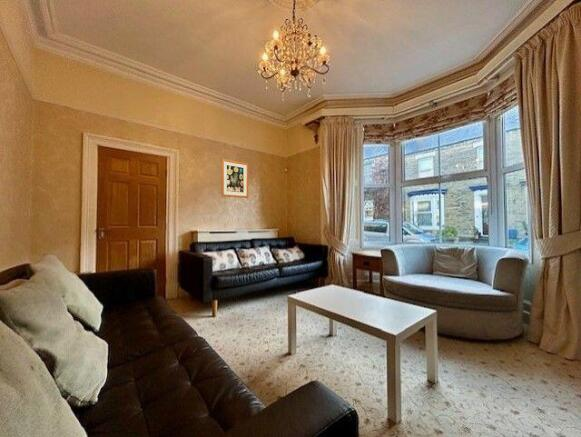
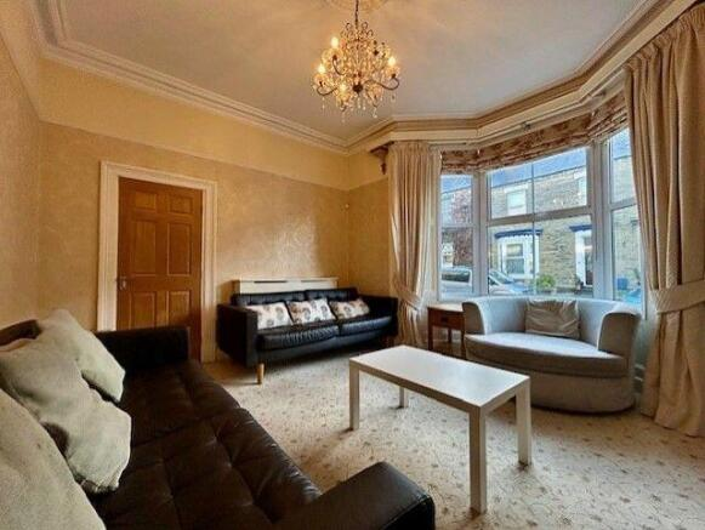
- wall art (235, 179)
